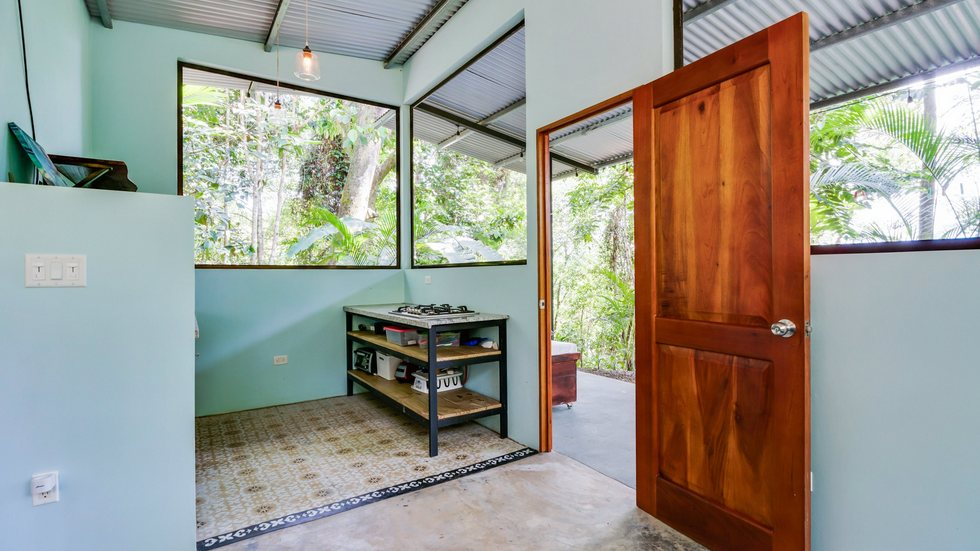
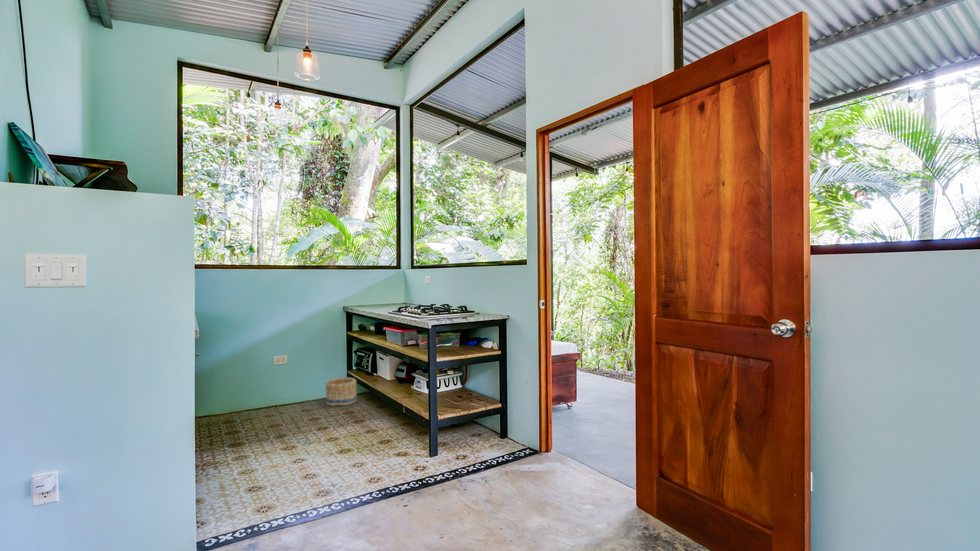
+ basket (341, 391)
